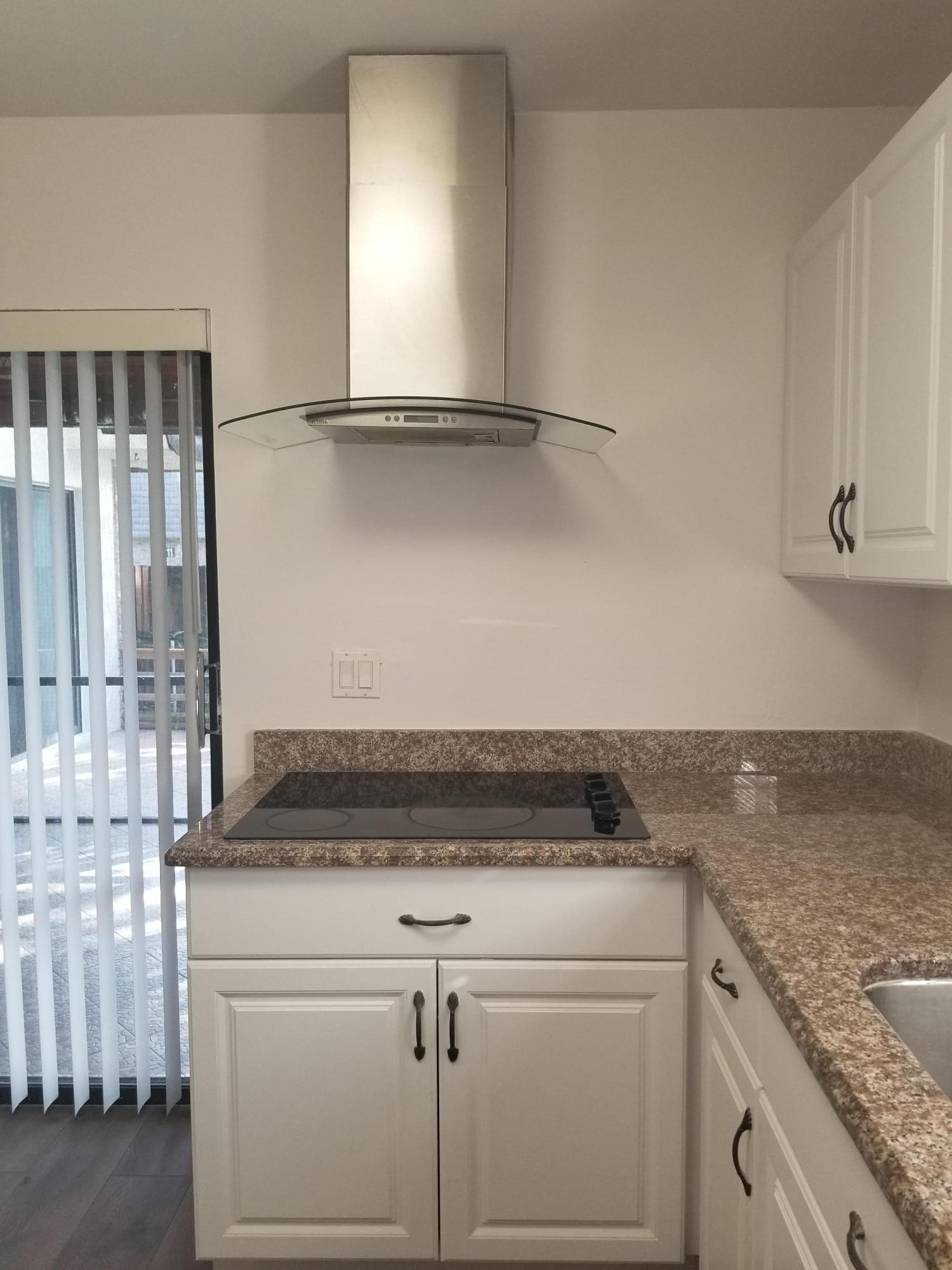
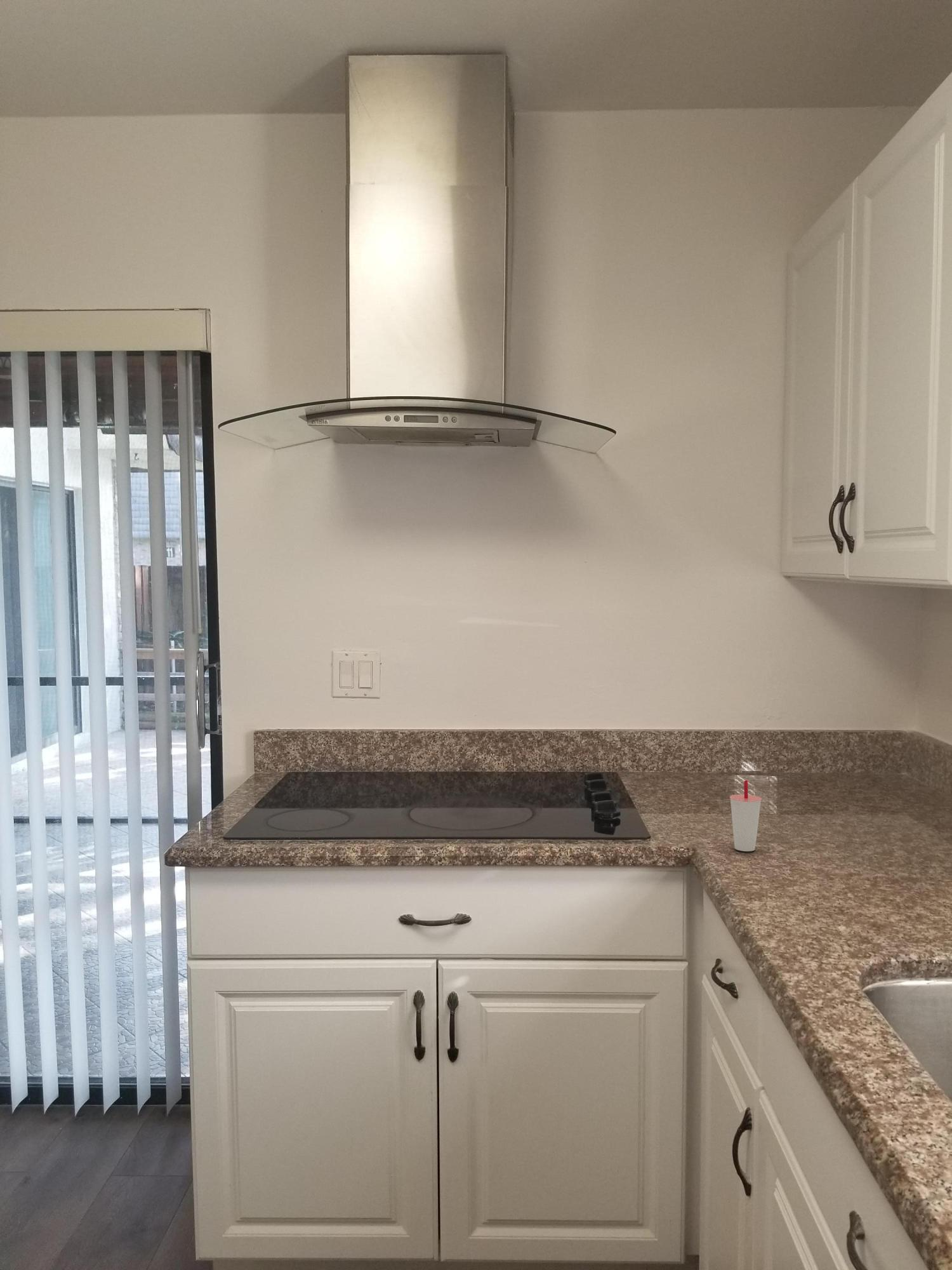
+ cup (745, 814)
